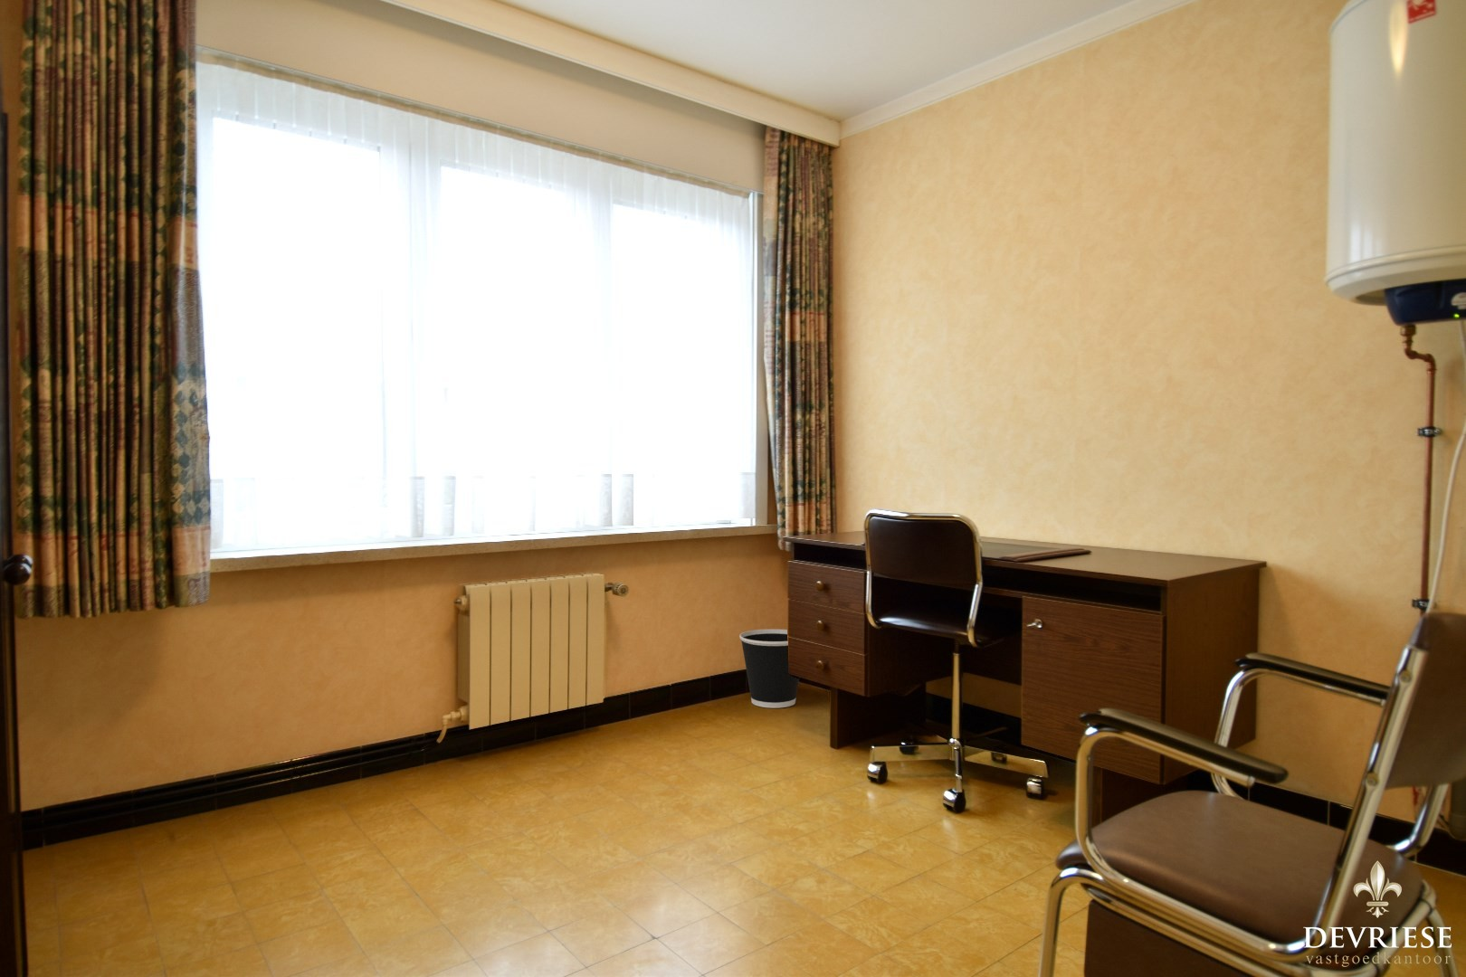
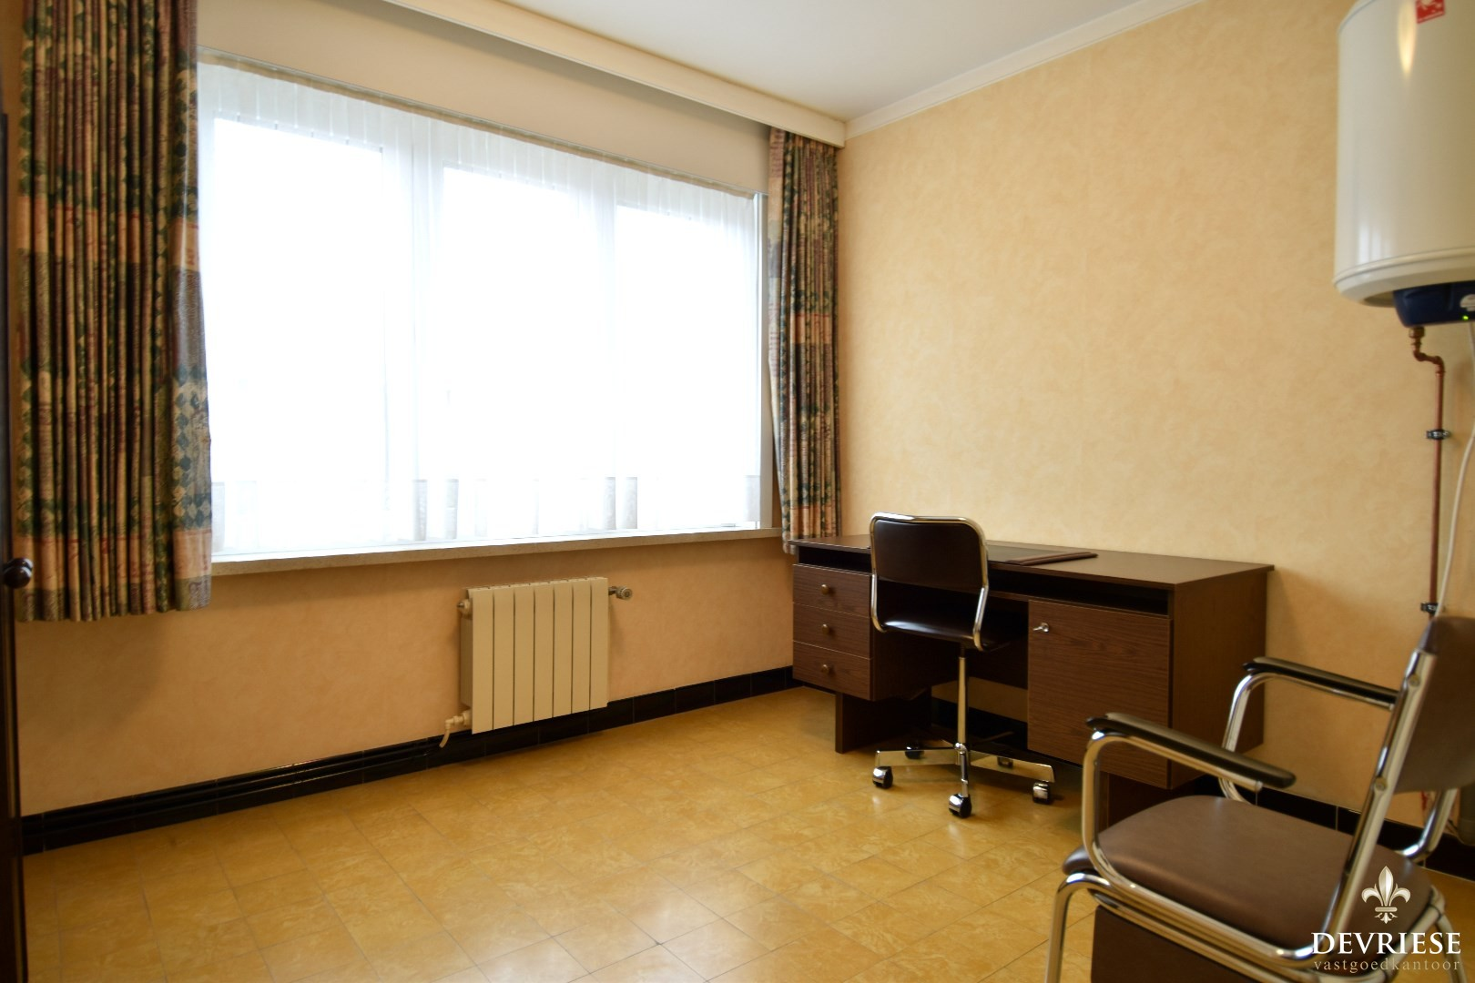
- wastebasket (773, 668)
